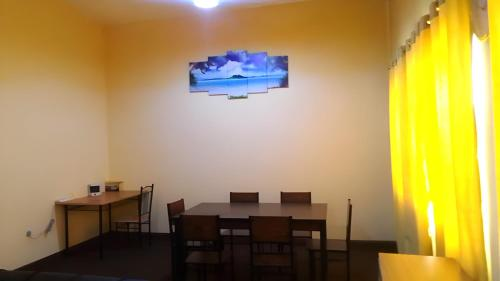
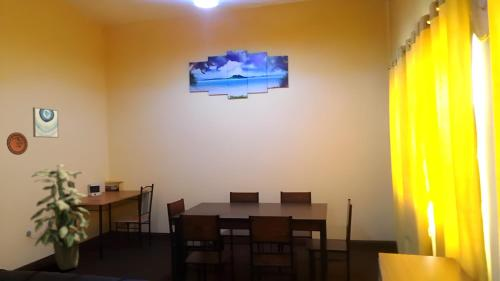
+ indoor plant (61, 216)
+ wall art (46, 123)
+ decorative plate (17, 143)
